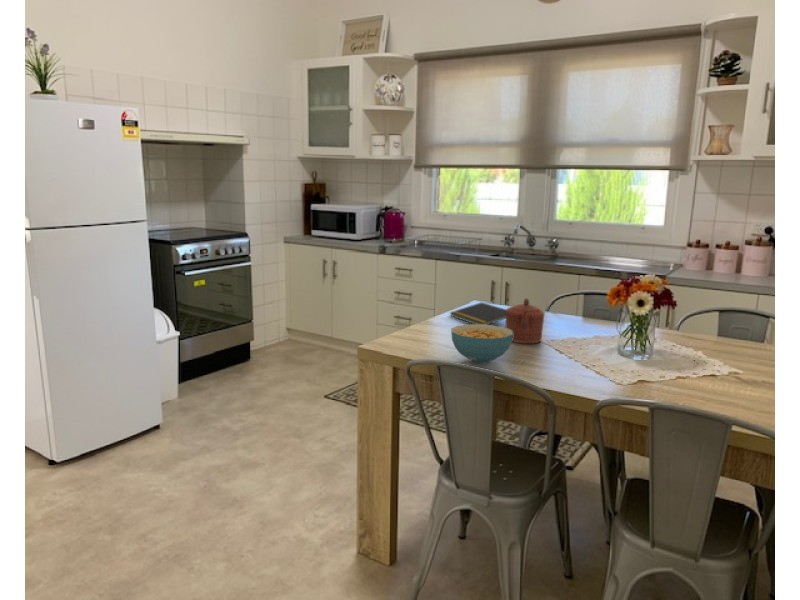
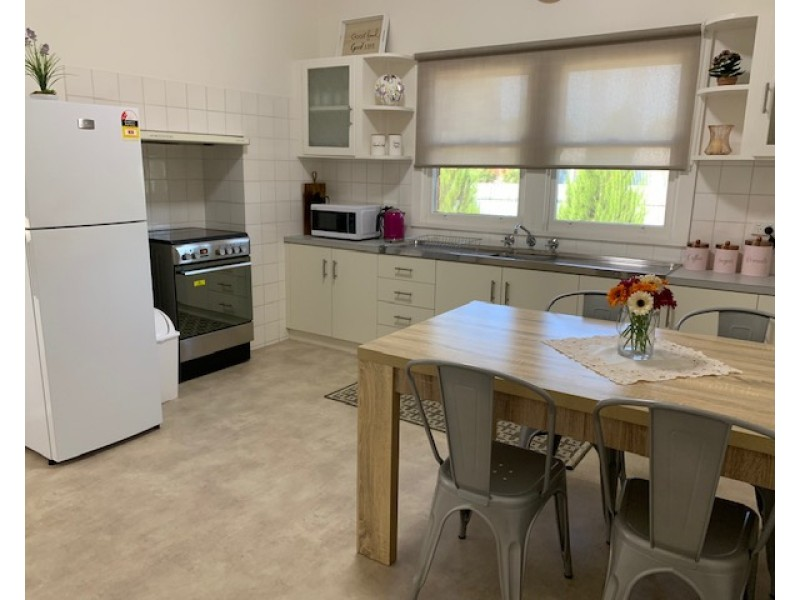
- cereal bowl (481, 345)
- notepad (481, 313)
- teapot (524, 318)
